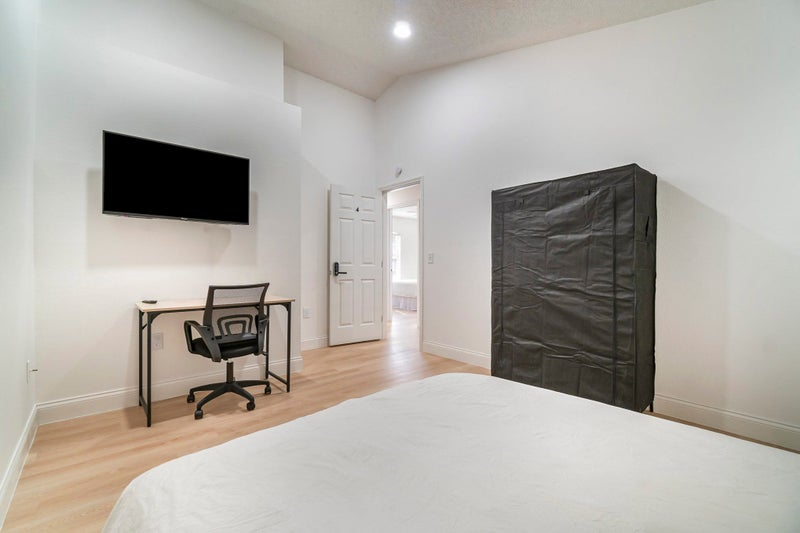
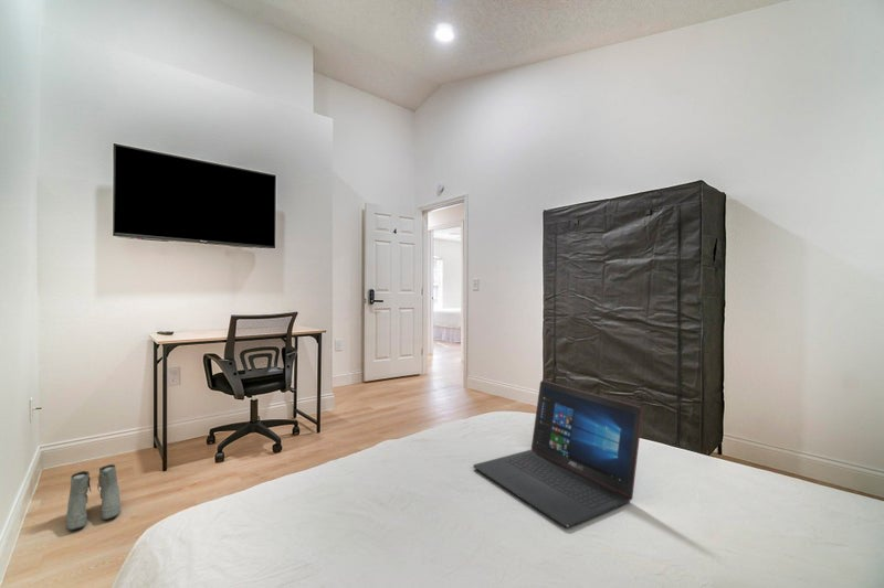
+ boots (90, 490)
+ laptop (550, 440)
